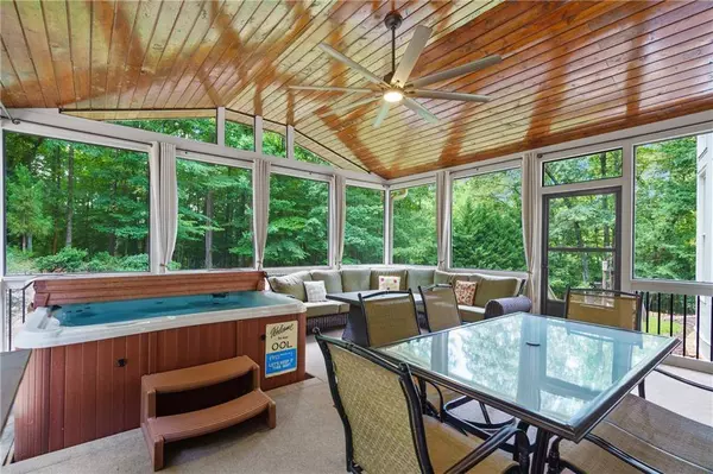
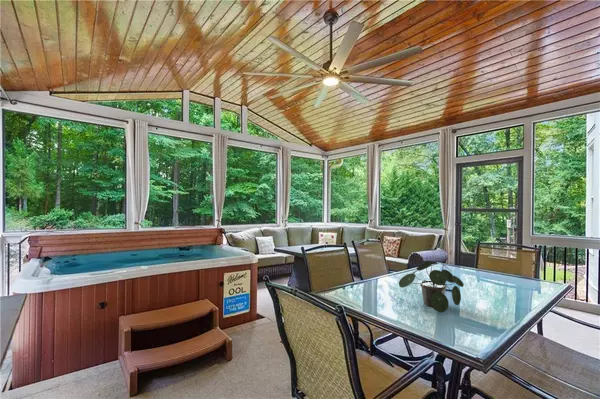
+ potted plant (432, 282)
